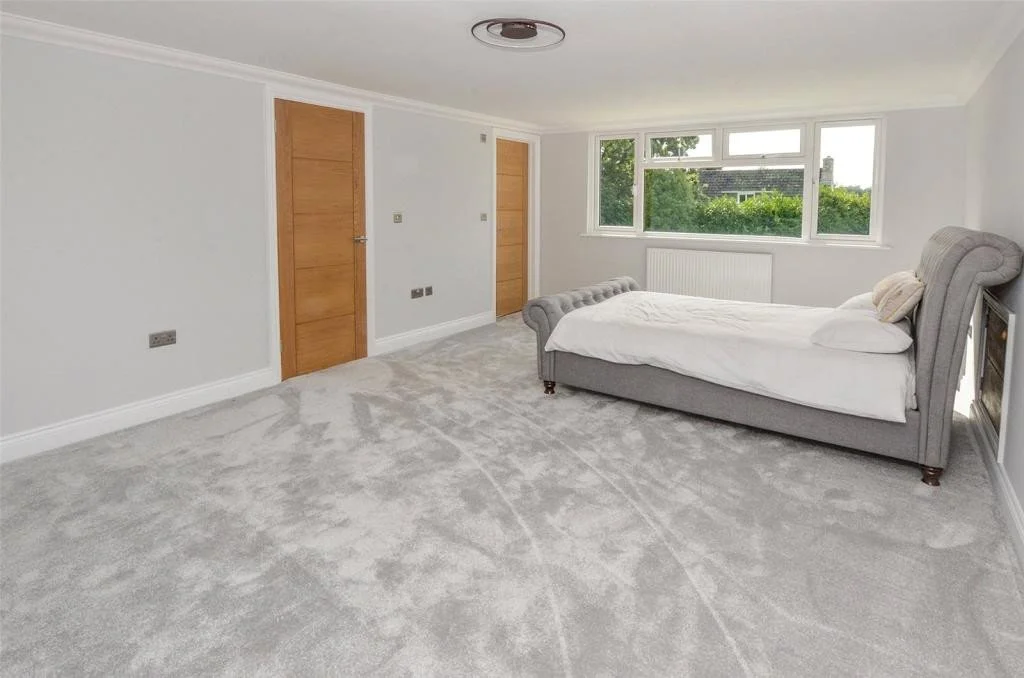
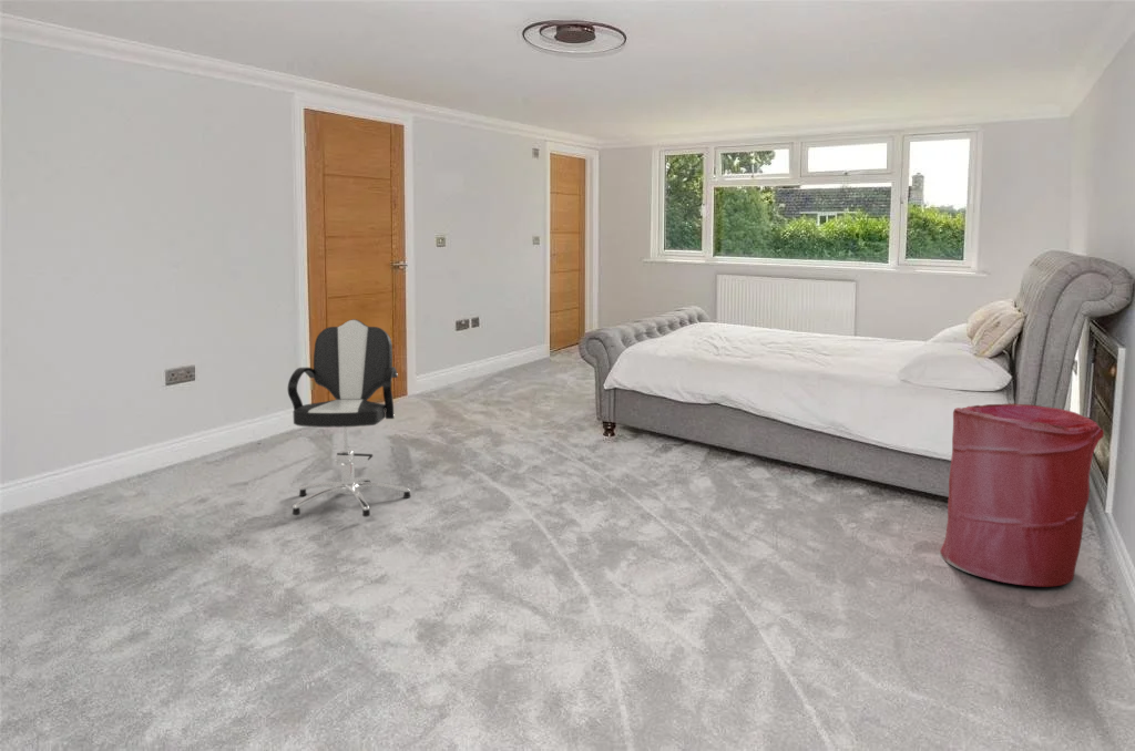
+ laundry hamper (1016, 487)
+ office chair (349, 412)
